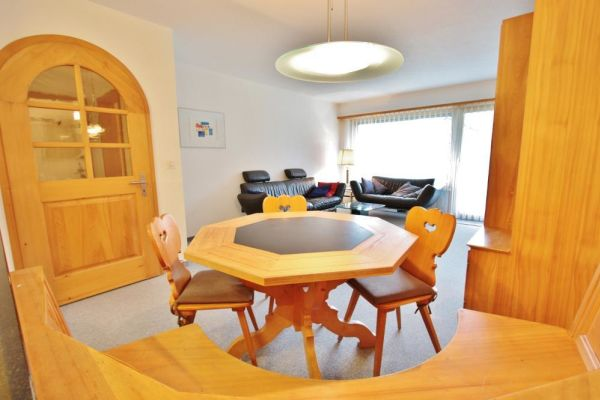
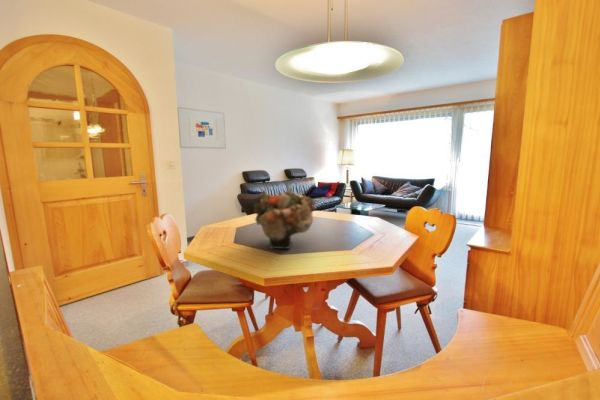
+ flower arrangement (284, 217)
